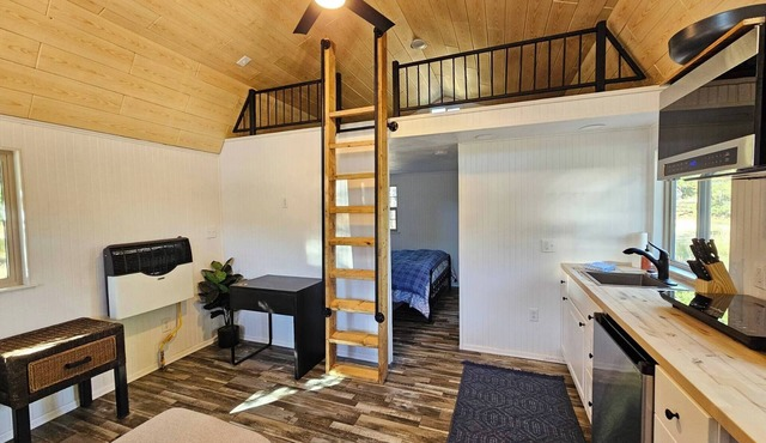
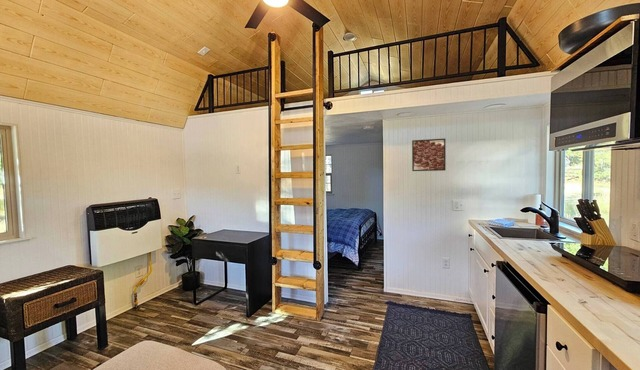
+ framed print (428, 155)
